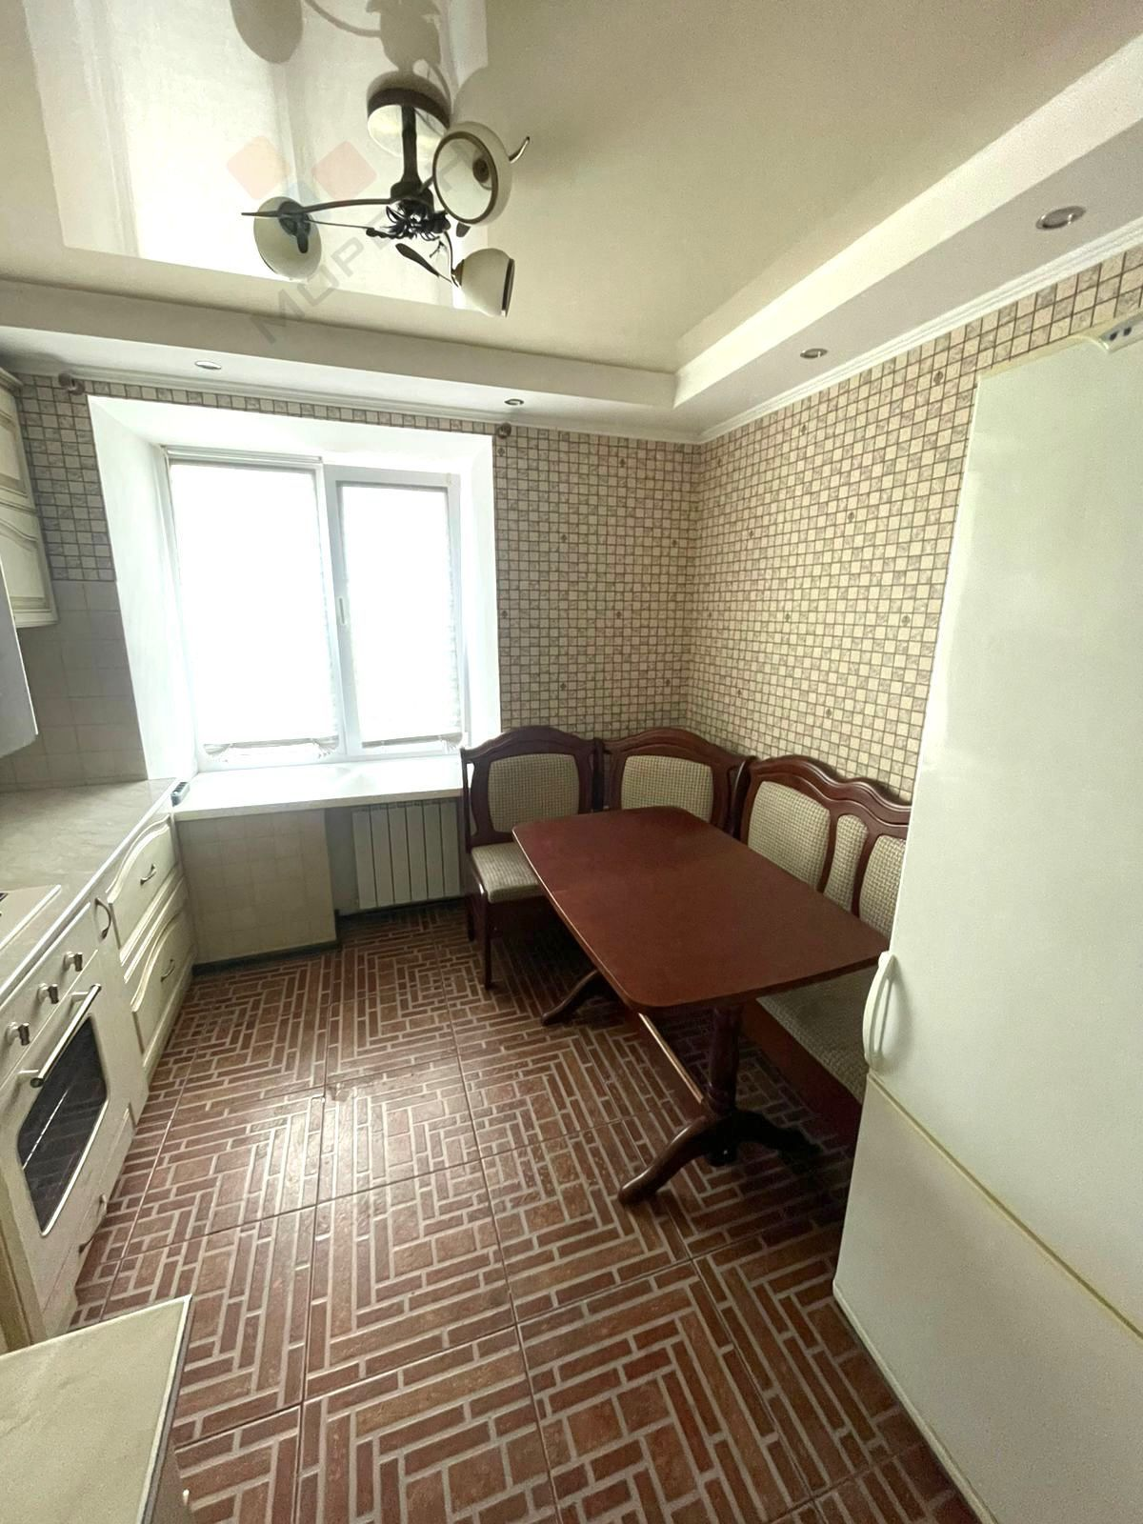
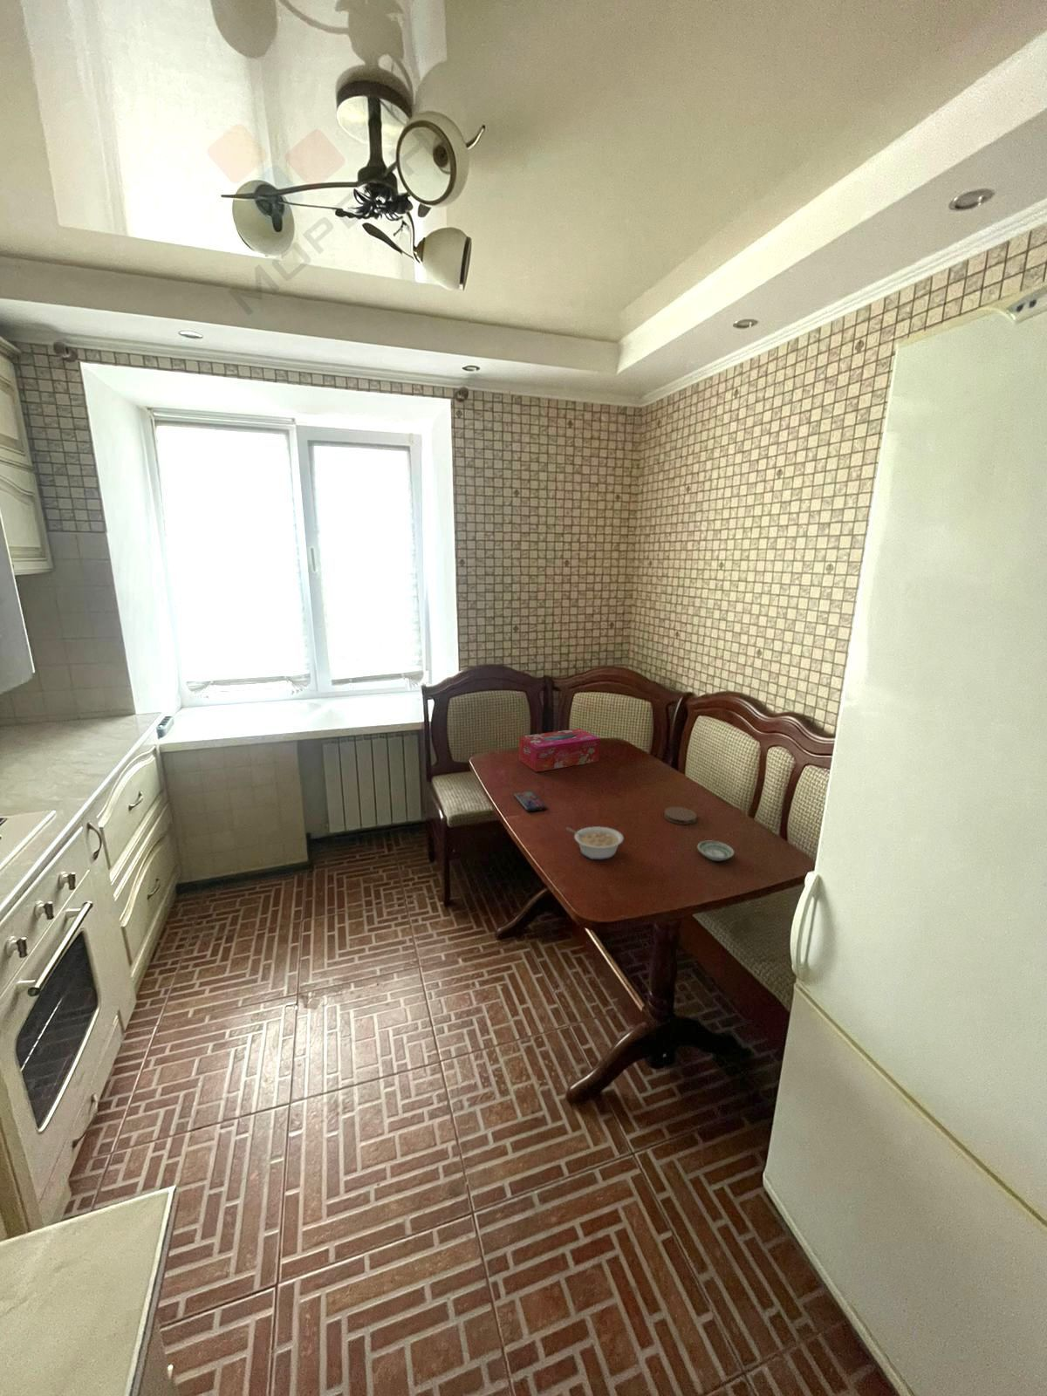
+ legume (596, 843)
+ tissue box (559, 749)
+ coaster (680, 815)
+ smartphone (530, 800)
+ saucer (715, 852)
